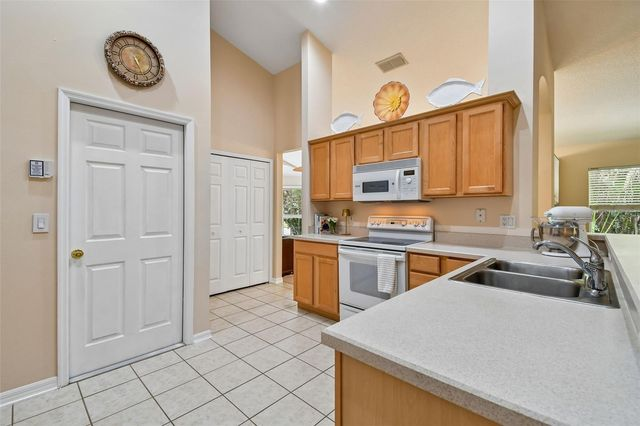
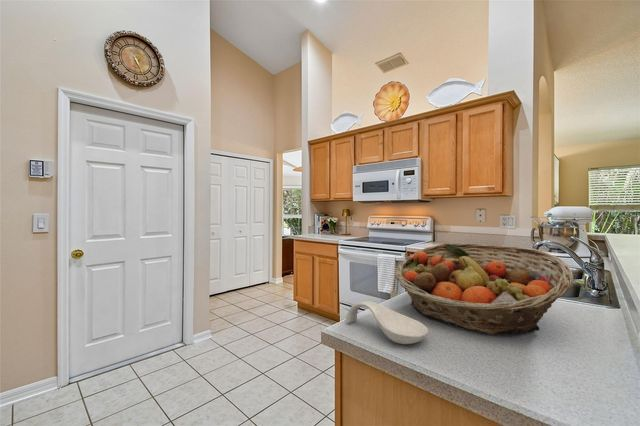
+ fruit basket (471, 280)
+ spoon rest (383, 320)
